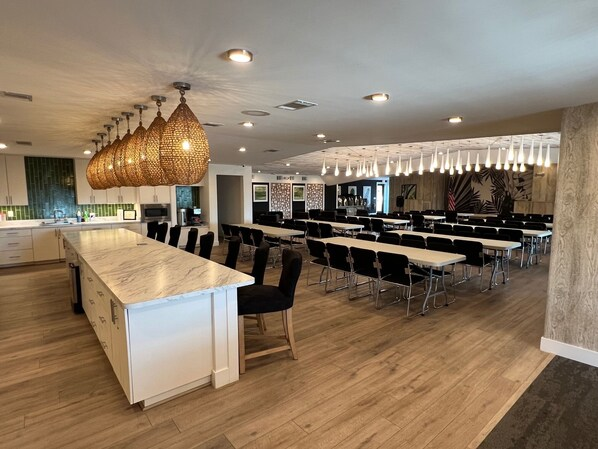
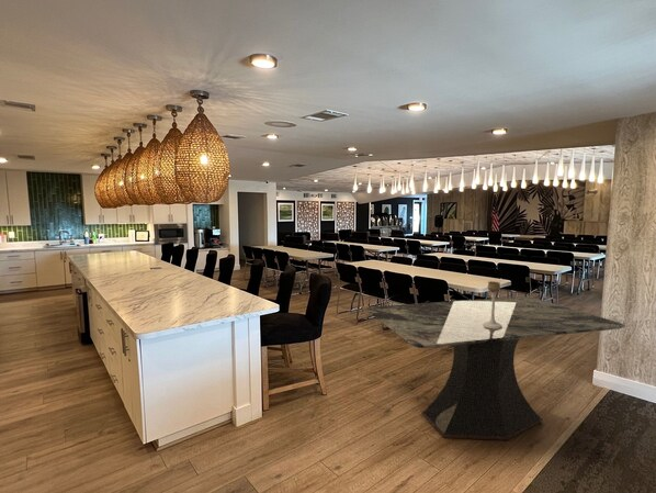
+ dining table (483, 367)
+ candle holder (493, 303)
